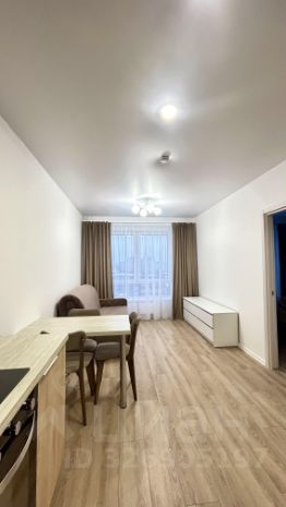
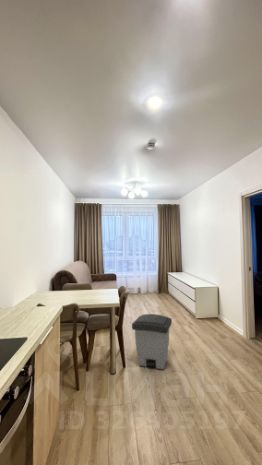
+ trash can (152, 340)
